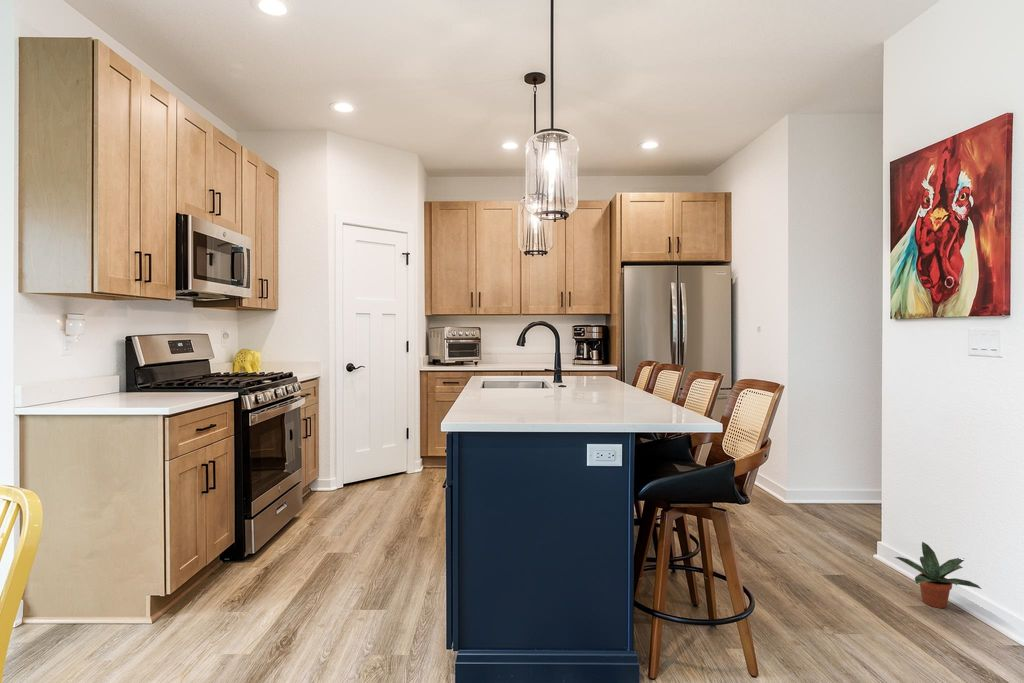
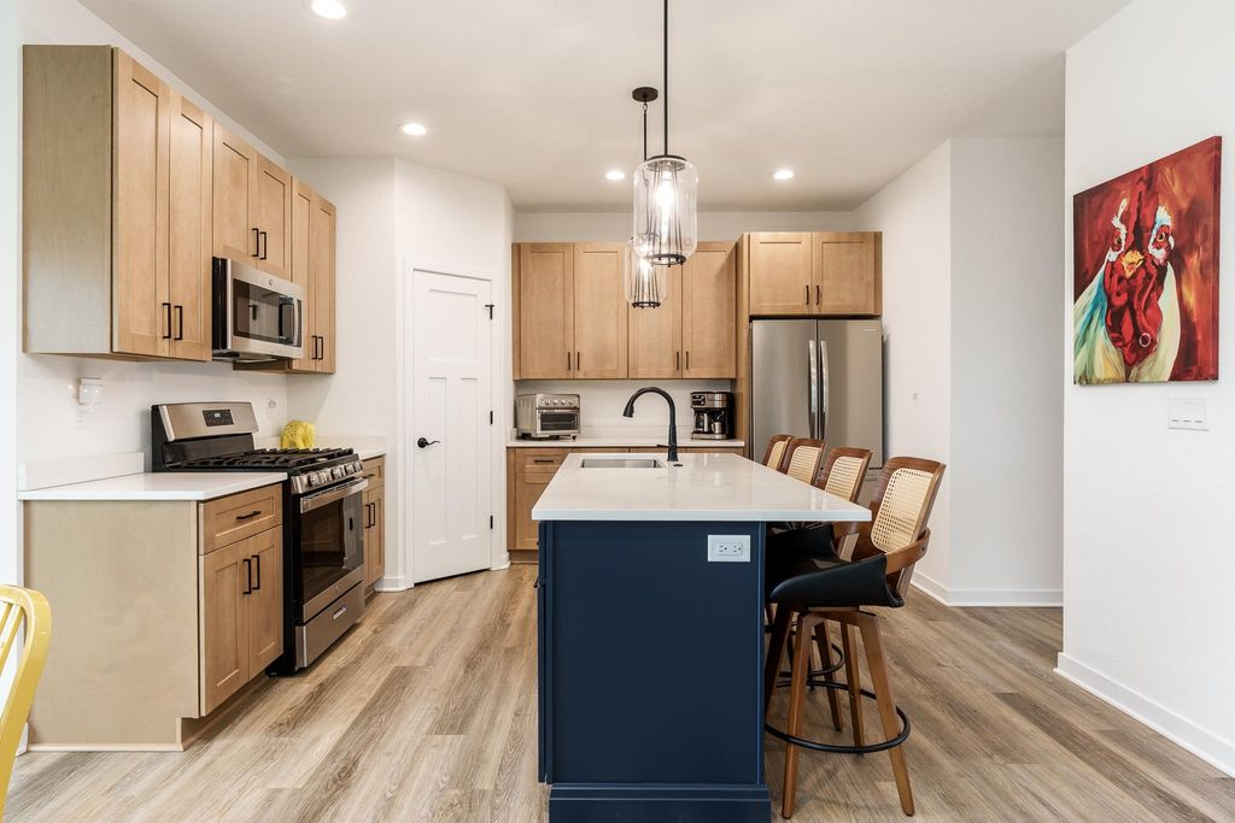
- potted plant (934, 576)
